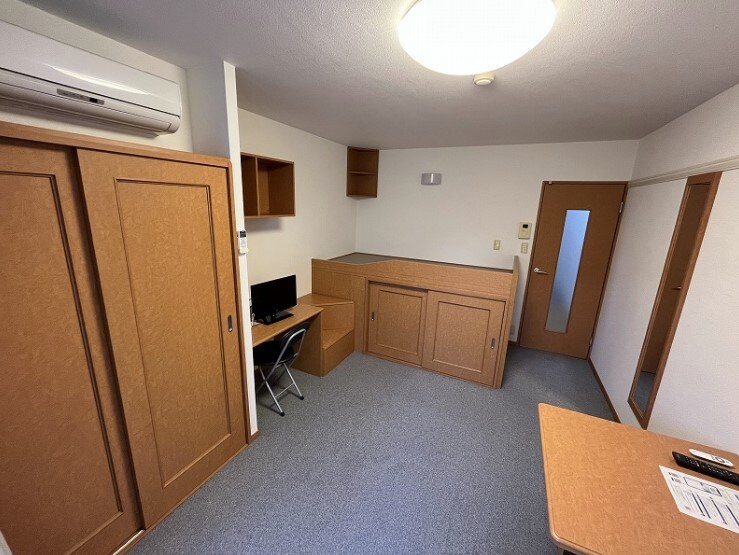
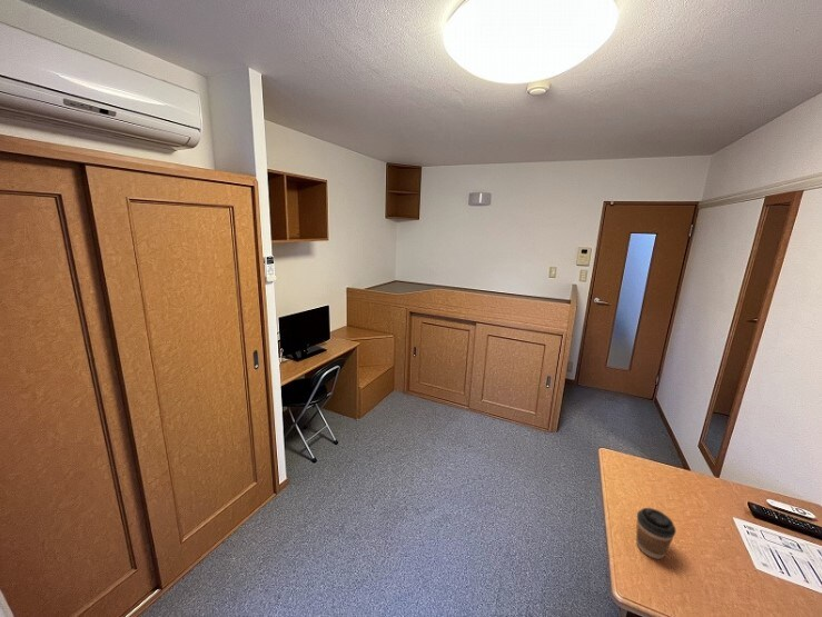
+ coffee cup (653, 530)
